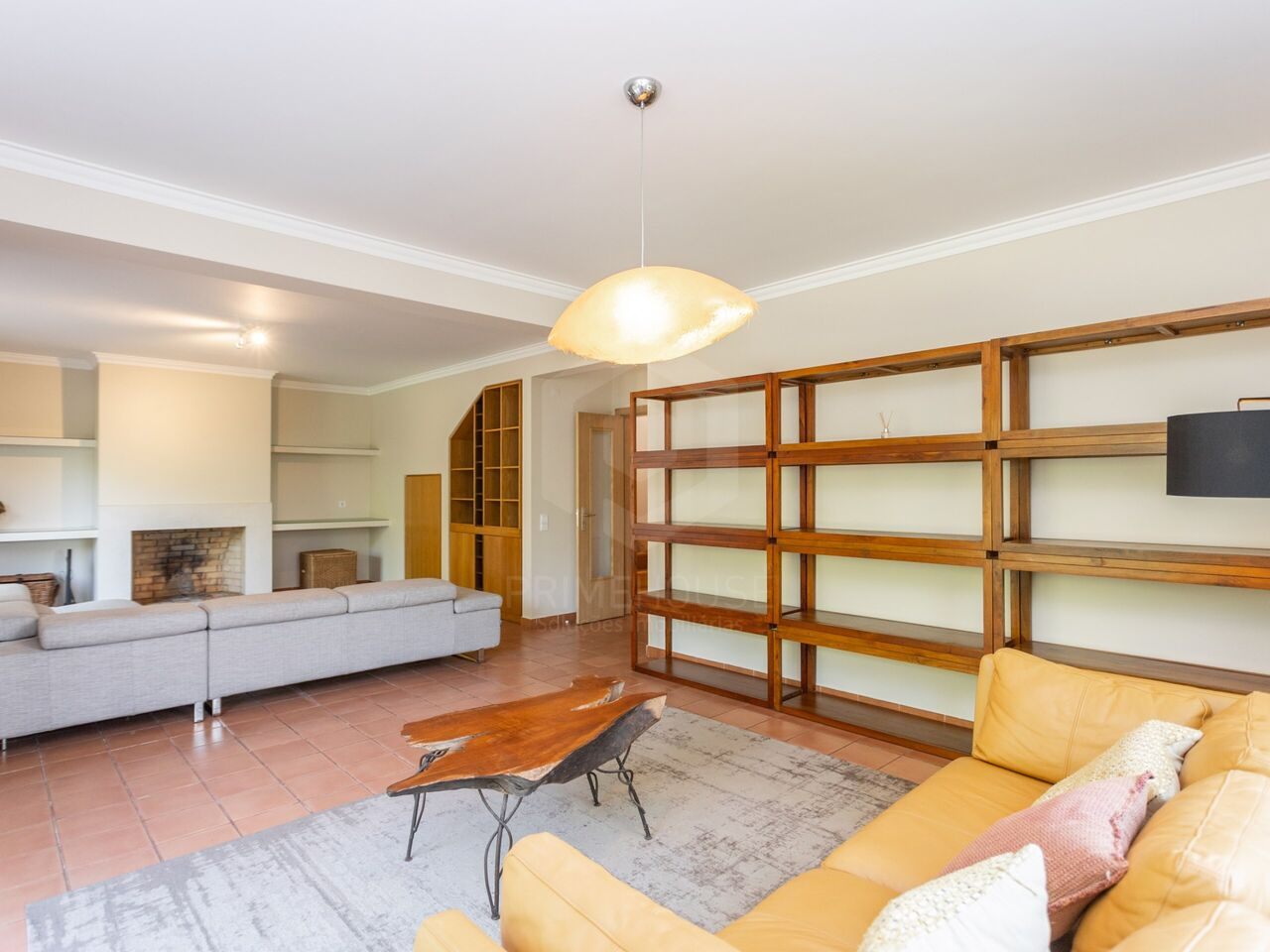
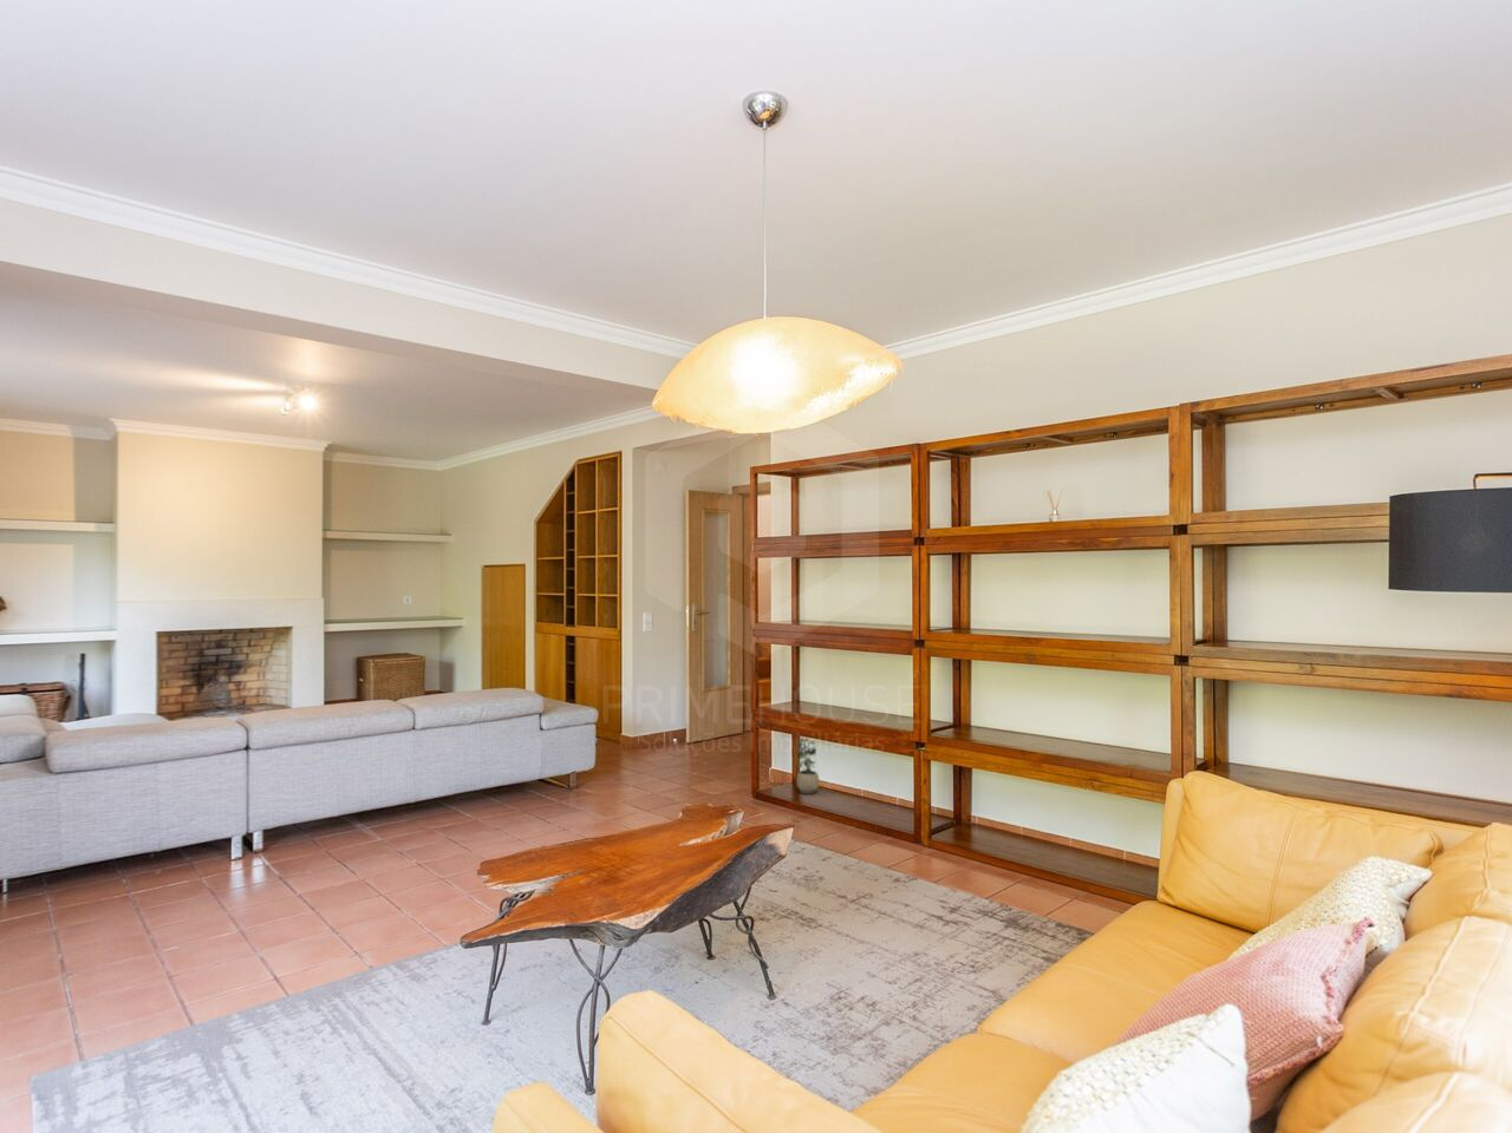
+ potted plant (807, 765)
